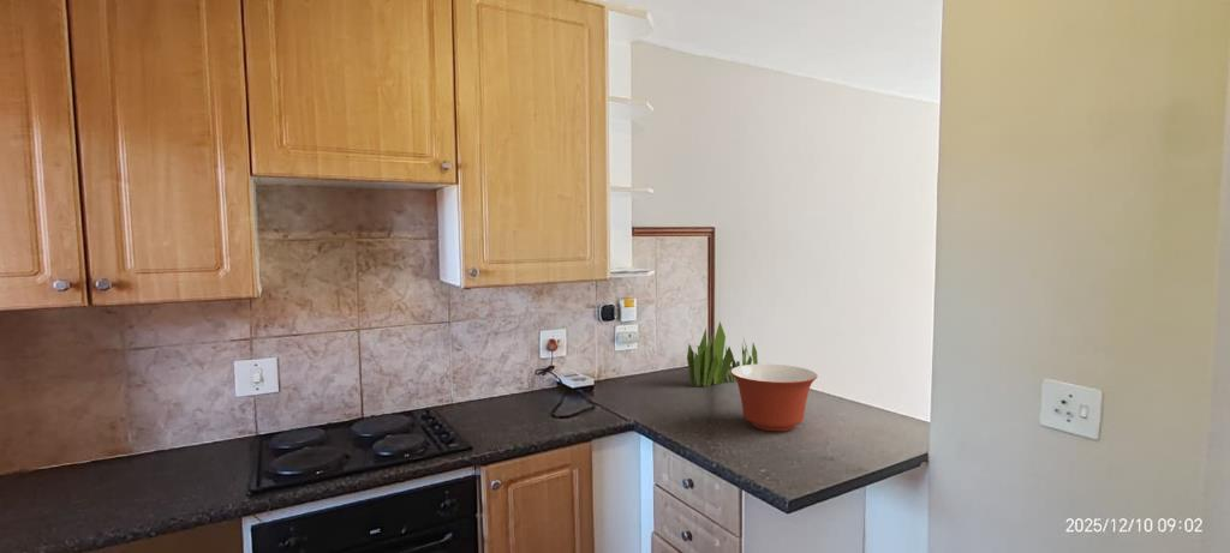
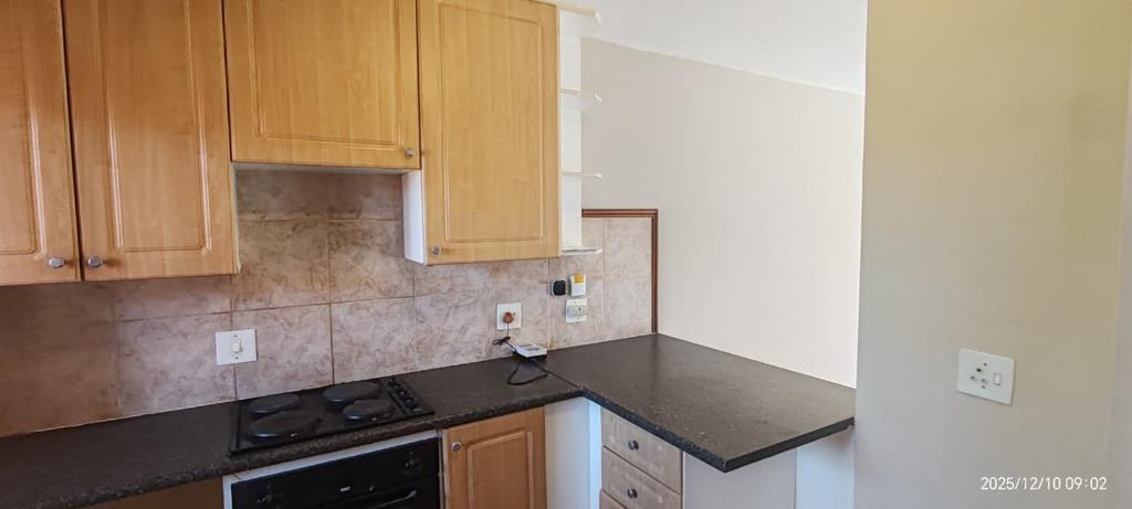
- plant (726, 349)
- mixing bowl (772, 398)
